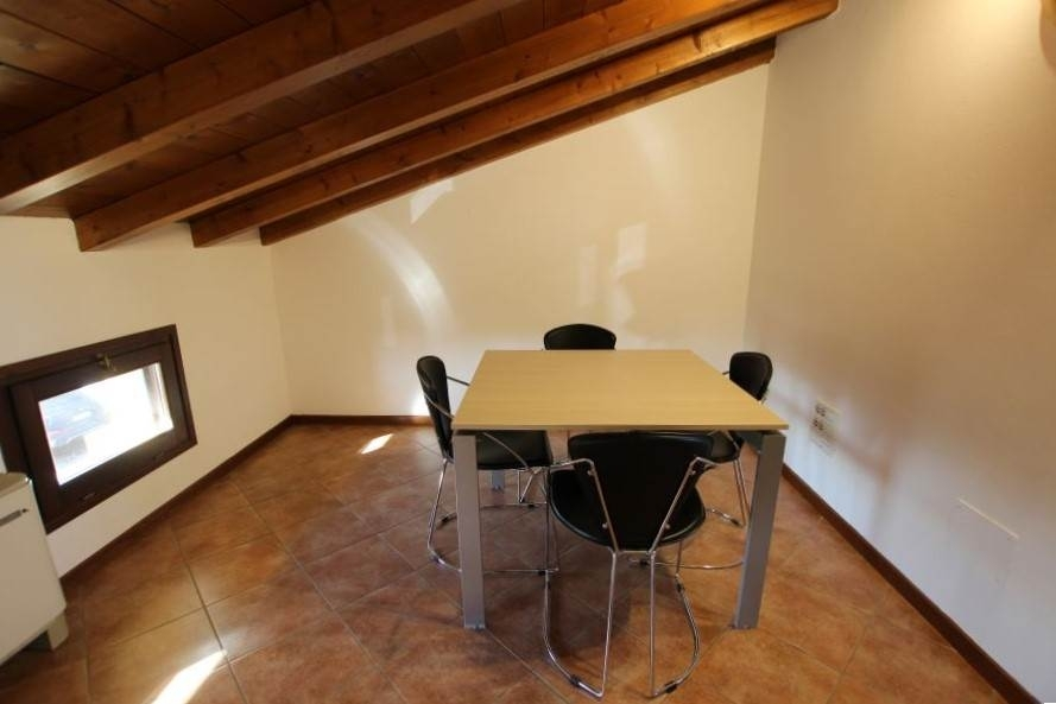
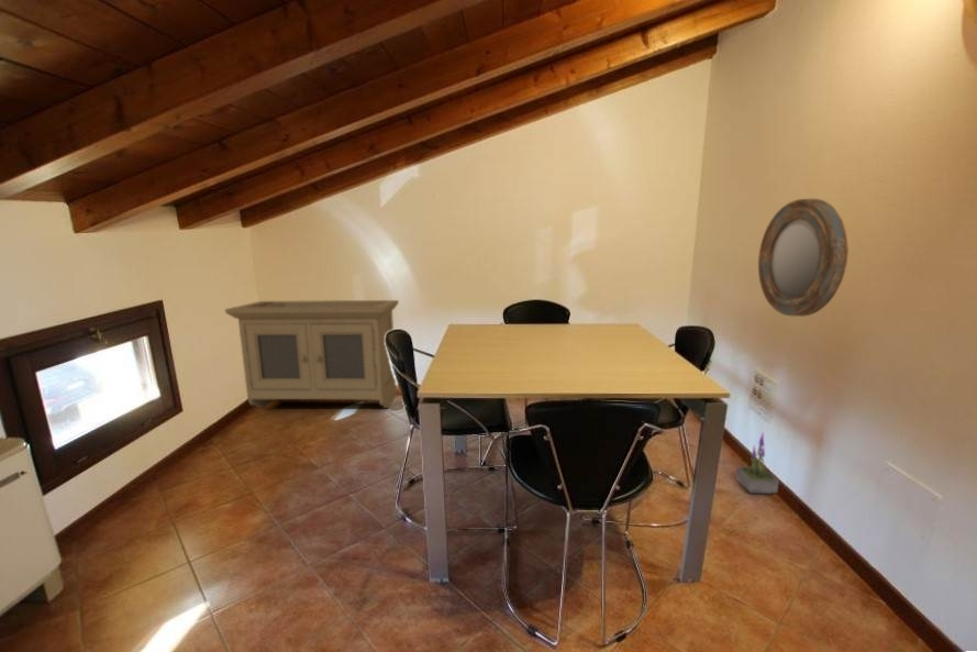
+ home mirror (796, 258)
+ potted plant (758, 460)
+ storage cabinet (321, 356)
